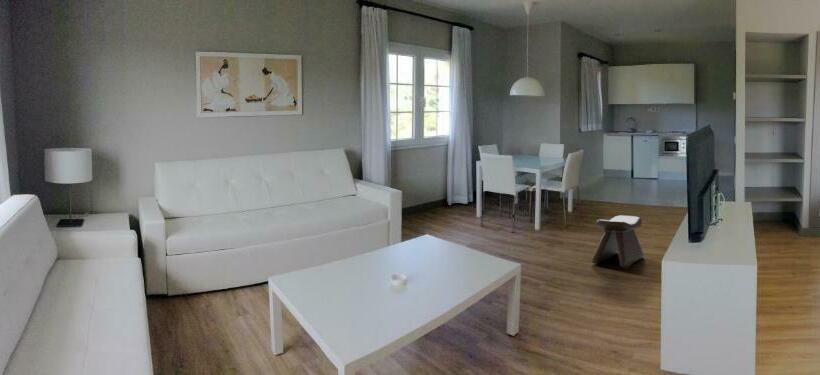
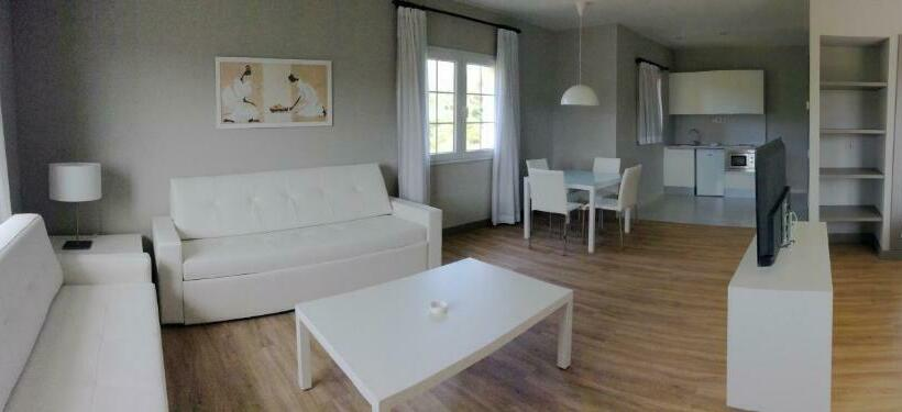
- stool (618, 239)
